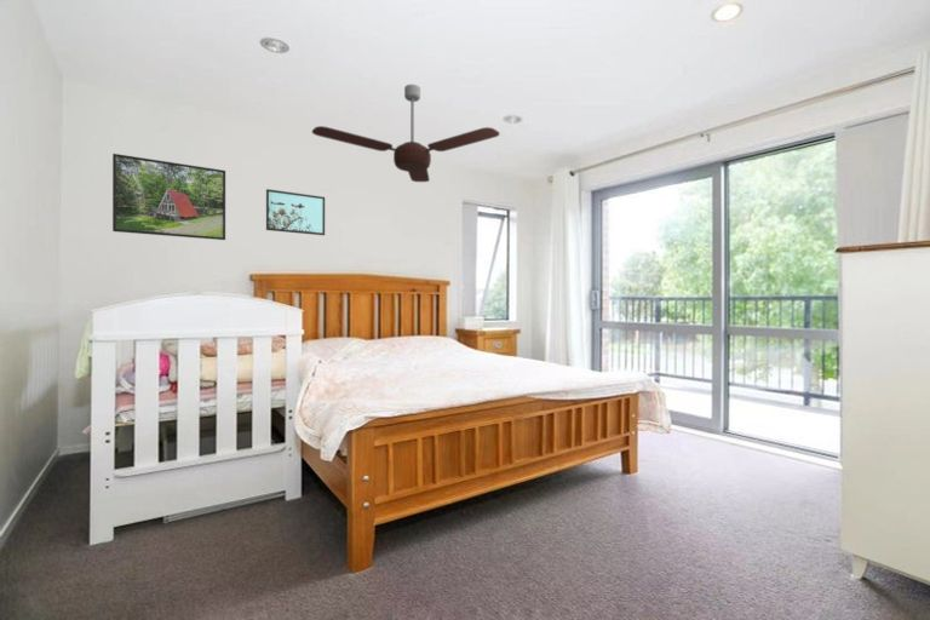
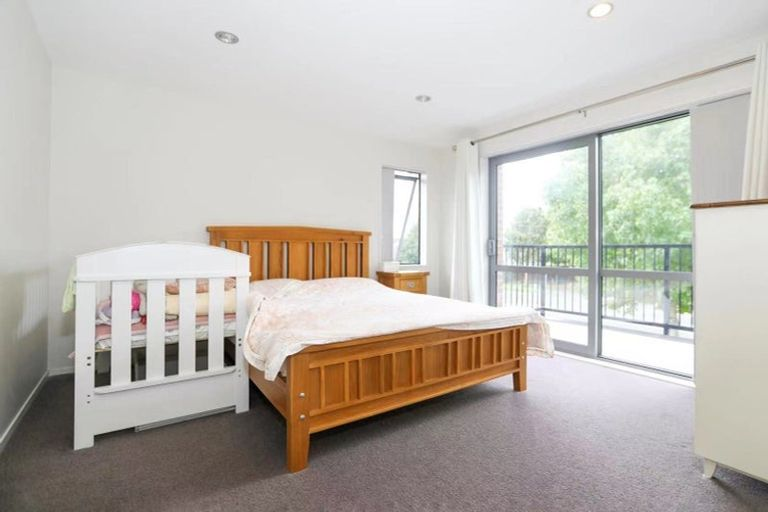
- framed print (295, 212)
- ceiling fan (411, 132)
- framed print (172, 199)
